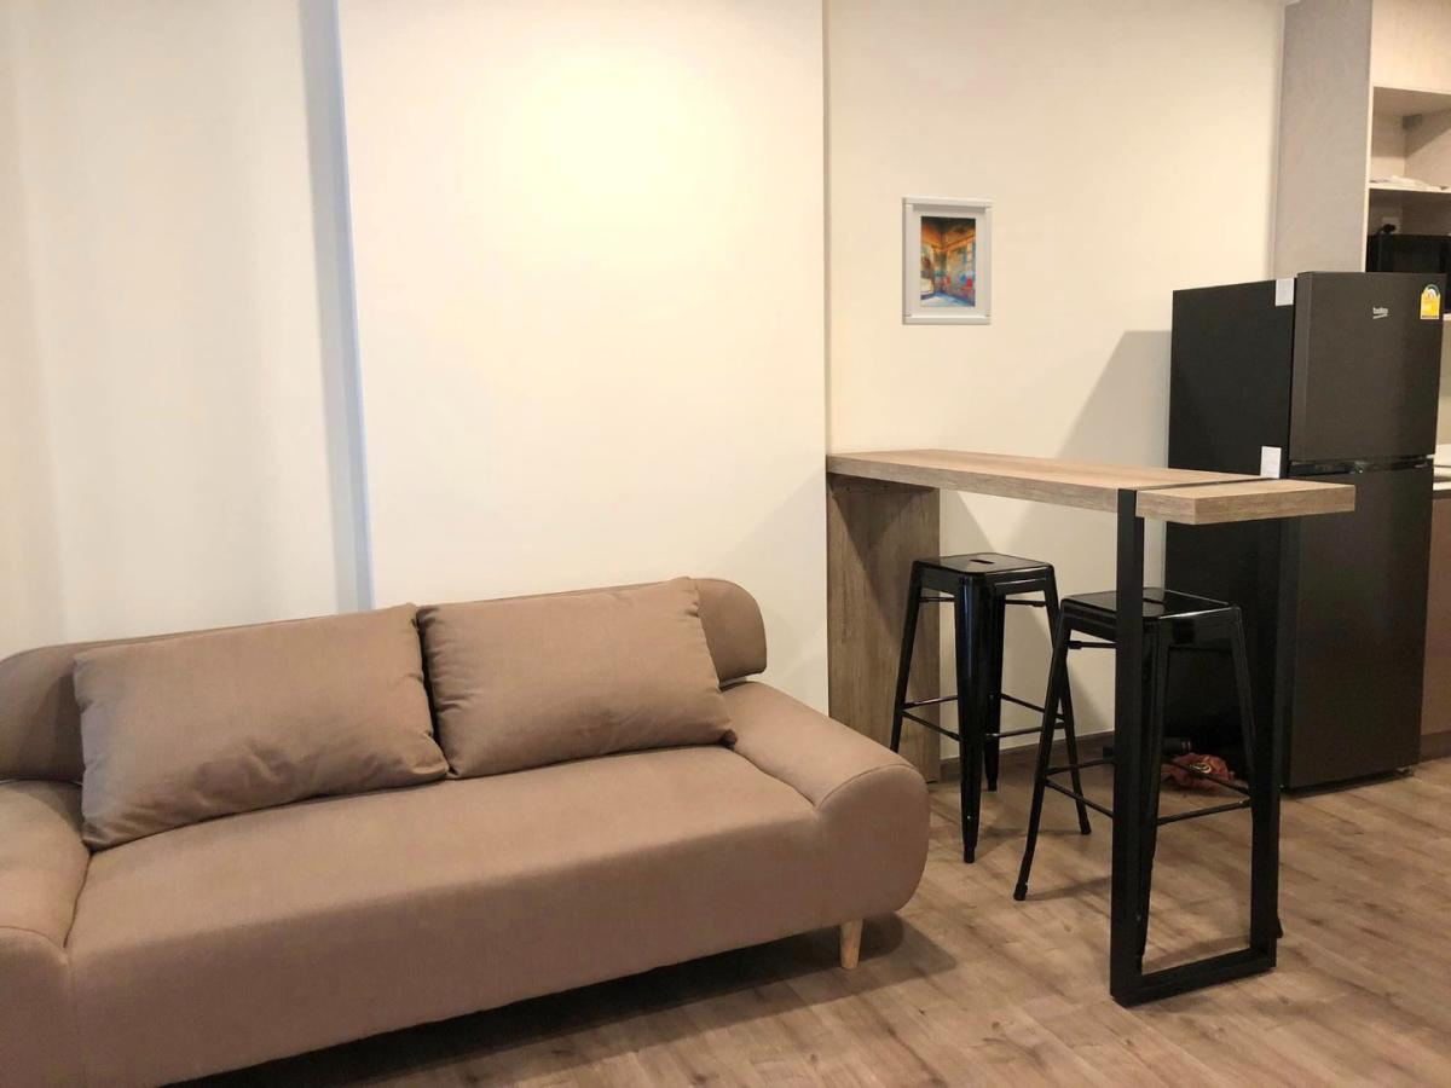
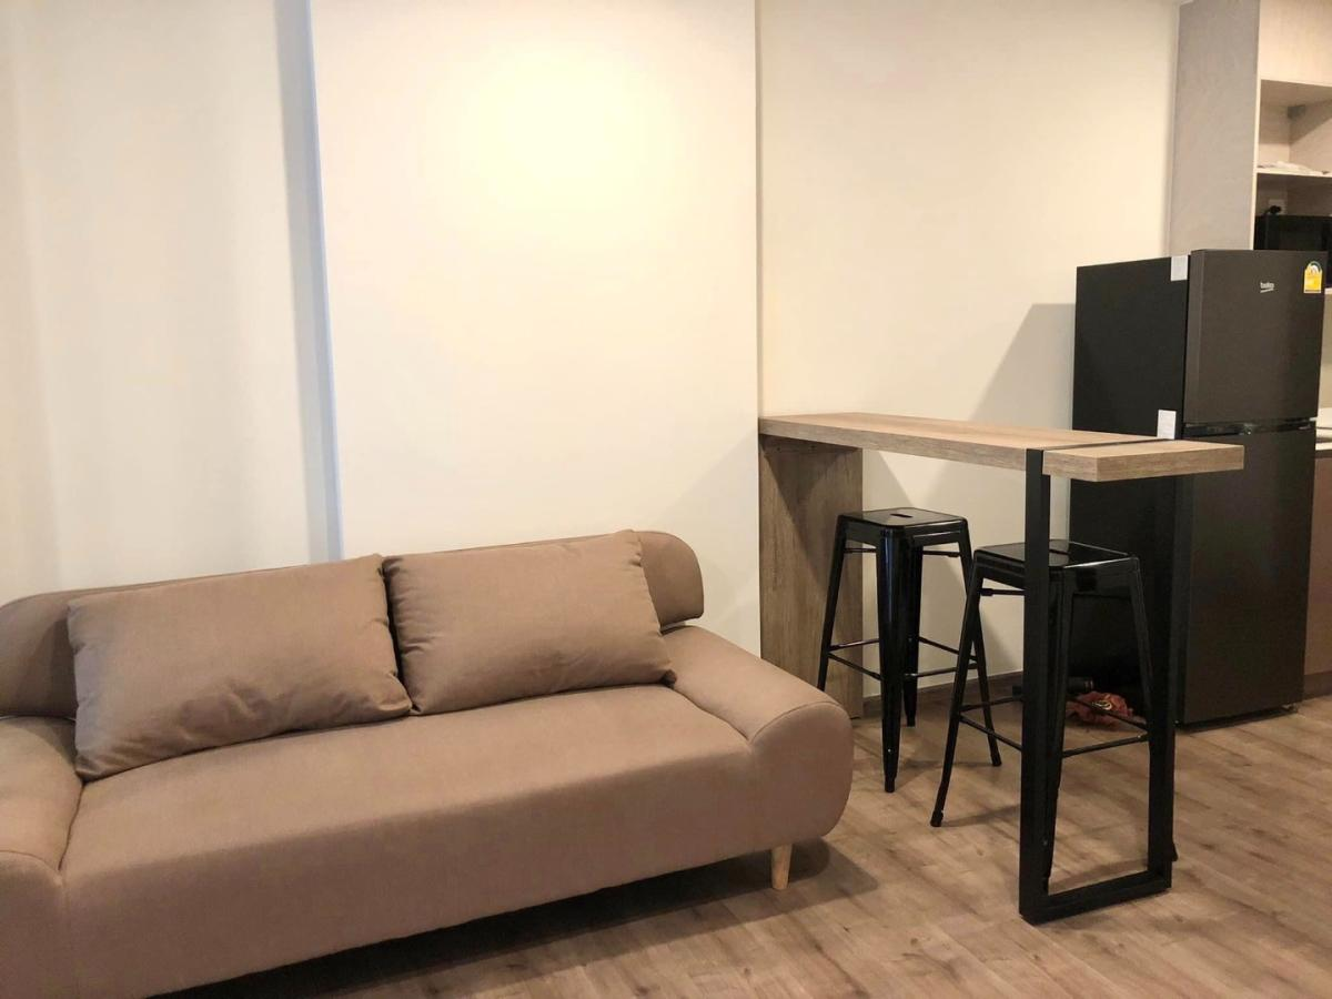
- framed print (947, 261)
